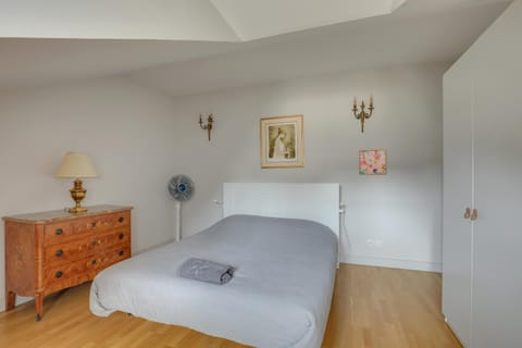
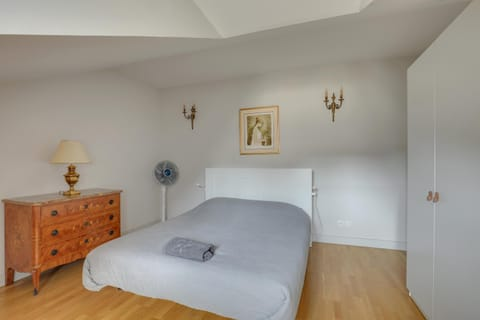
- wall art (372, 162)
